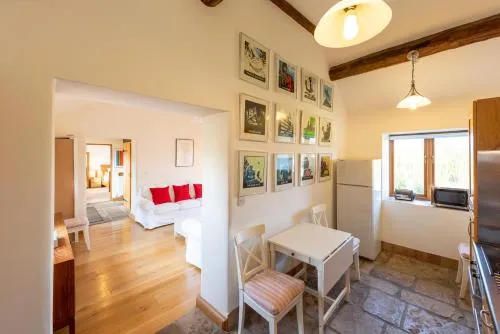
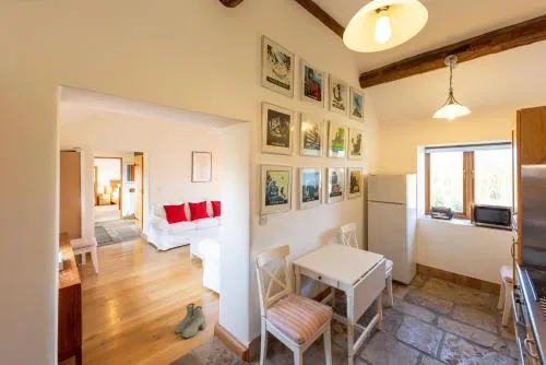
+ boots (190, 318)
